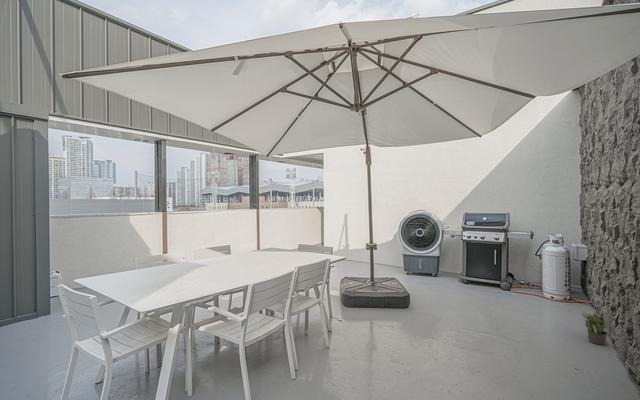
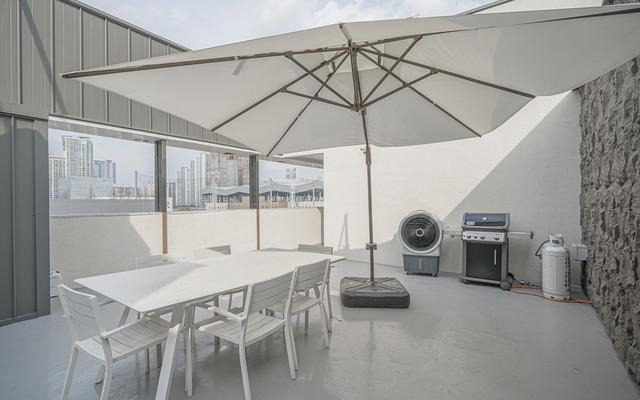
- potted plant (597, 326)
